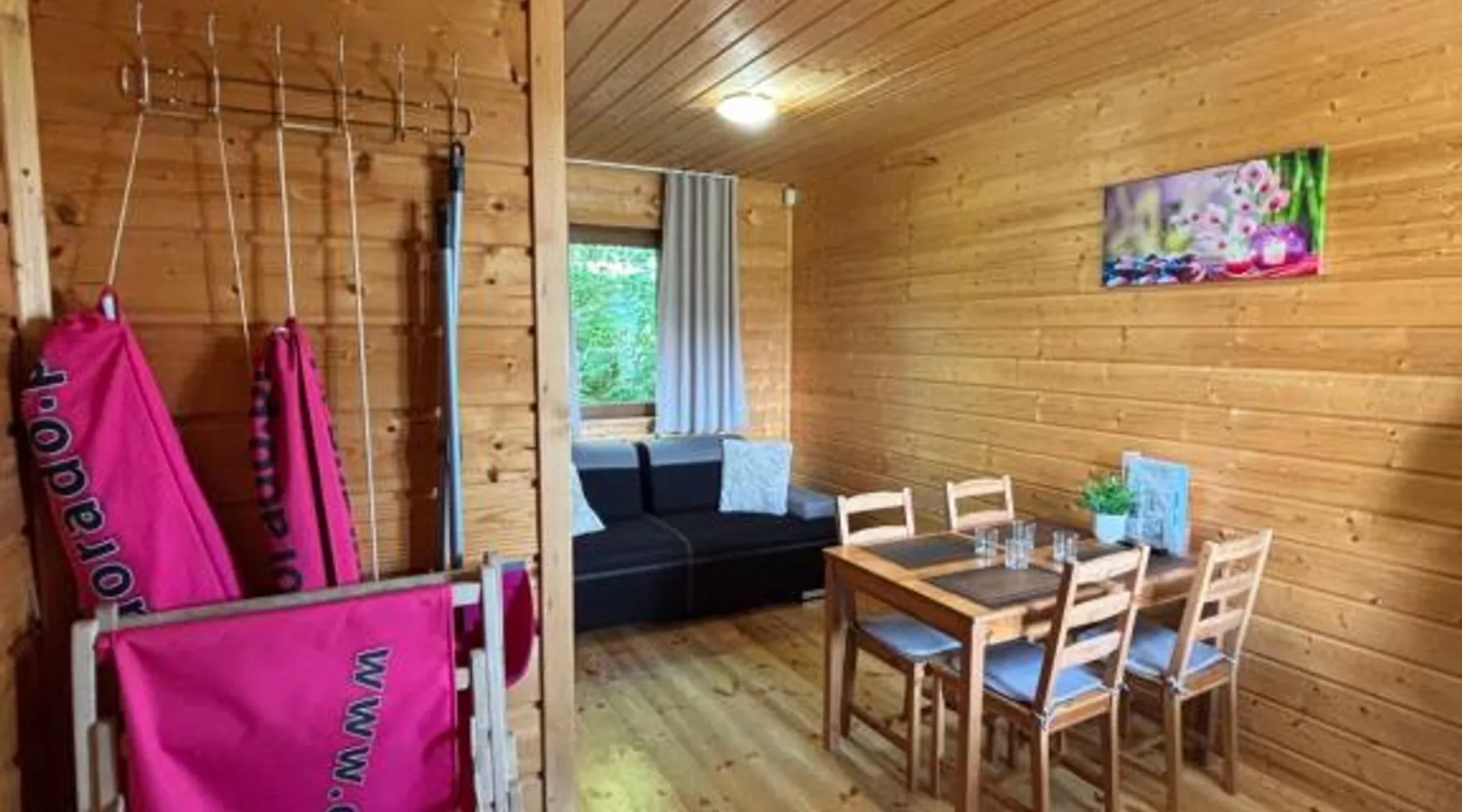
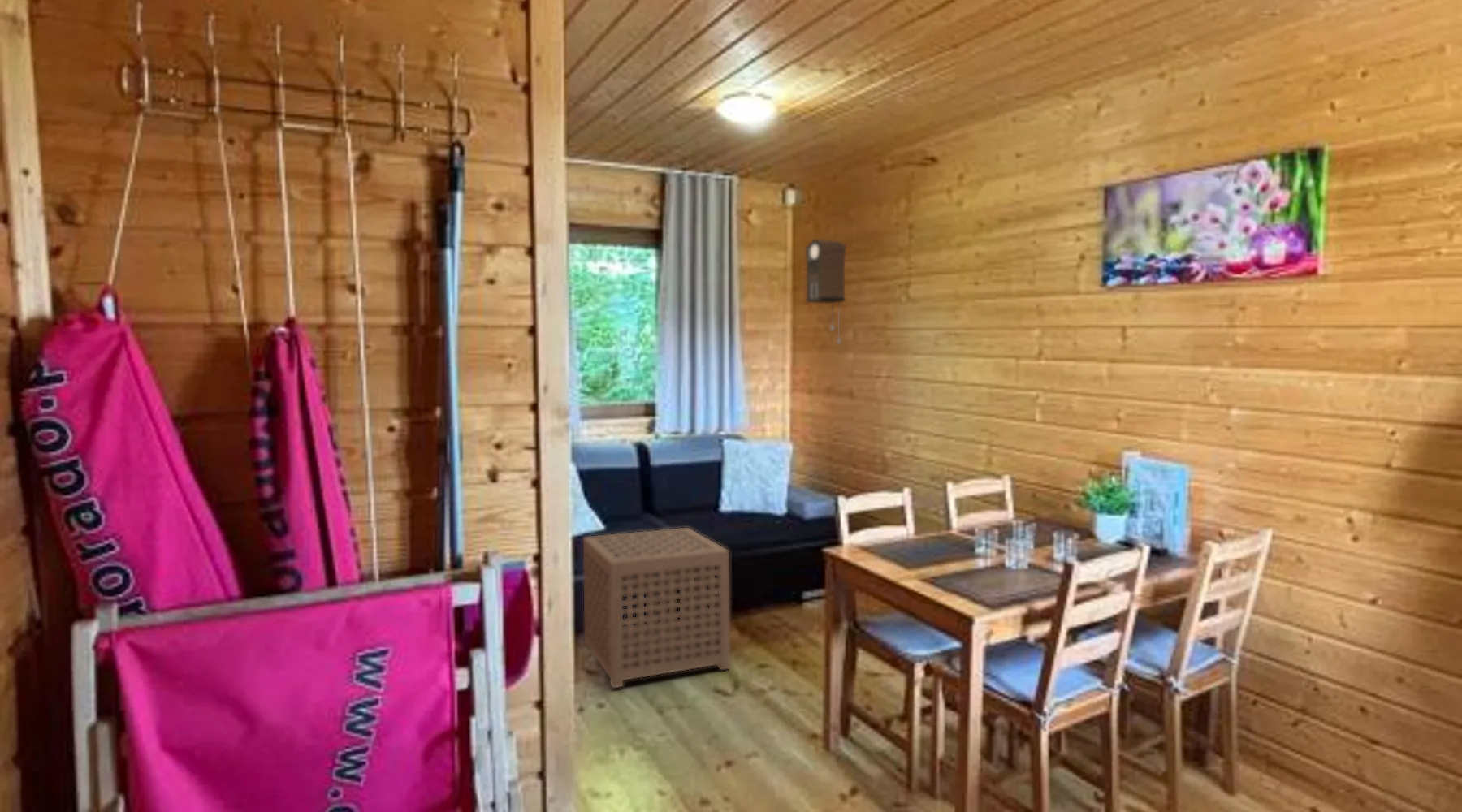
+ side table (654, 600)
+ pendulum clock (825, 292)
